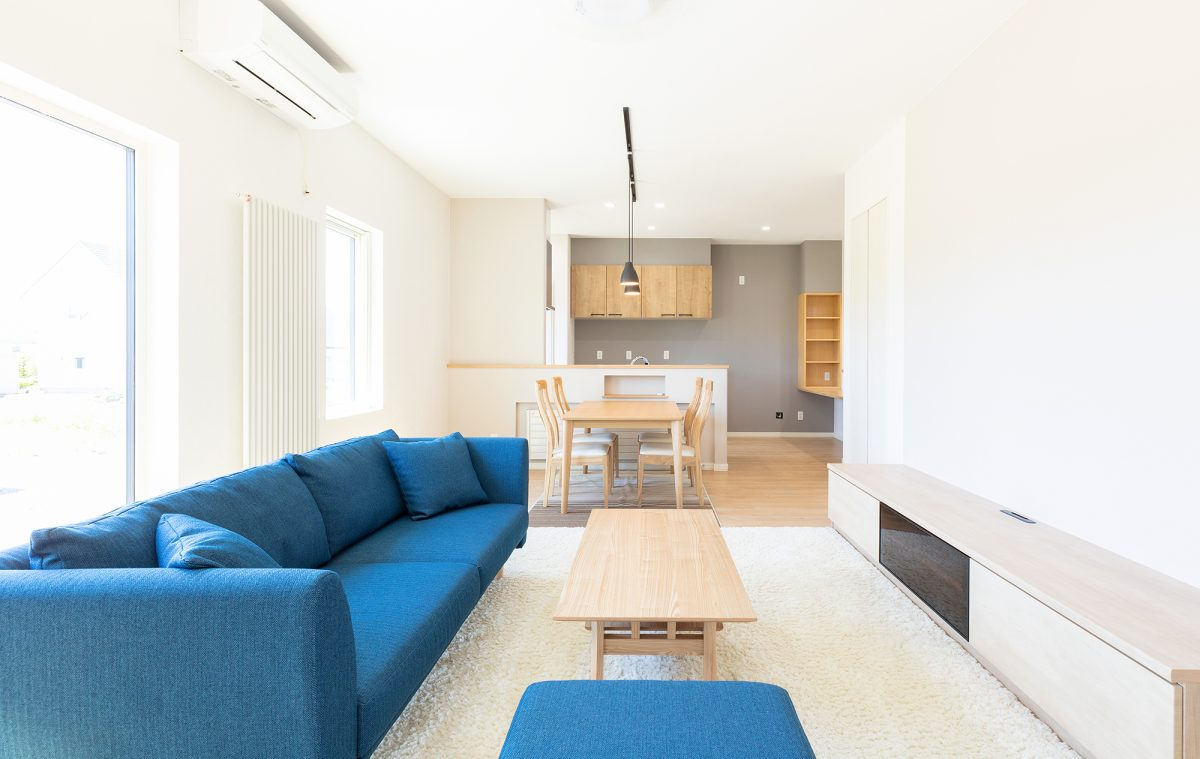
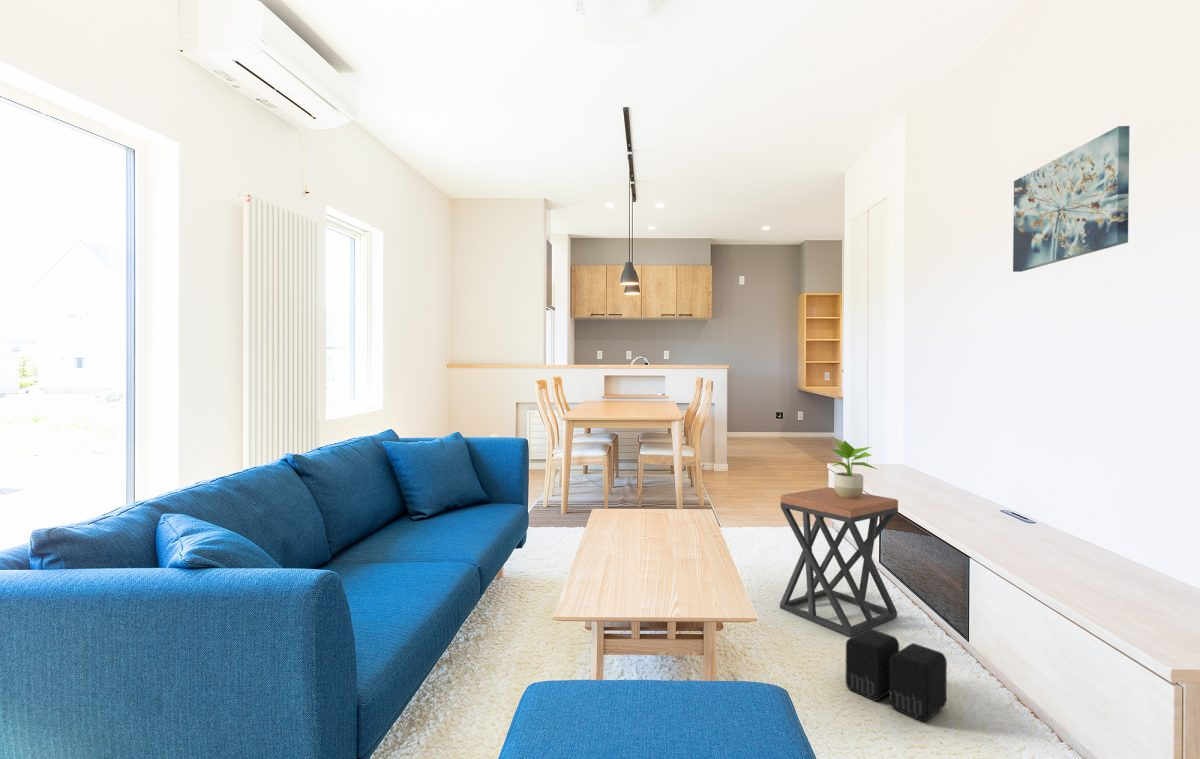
+ stool (837, 554)
+ speaker (894, 671)
+ potted plant (851, 467)
+ wall art (1063, 208)
